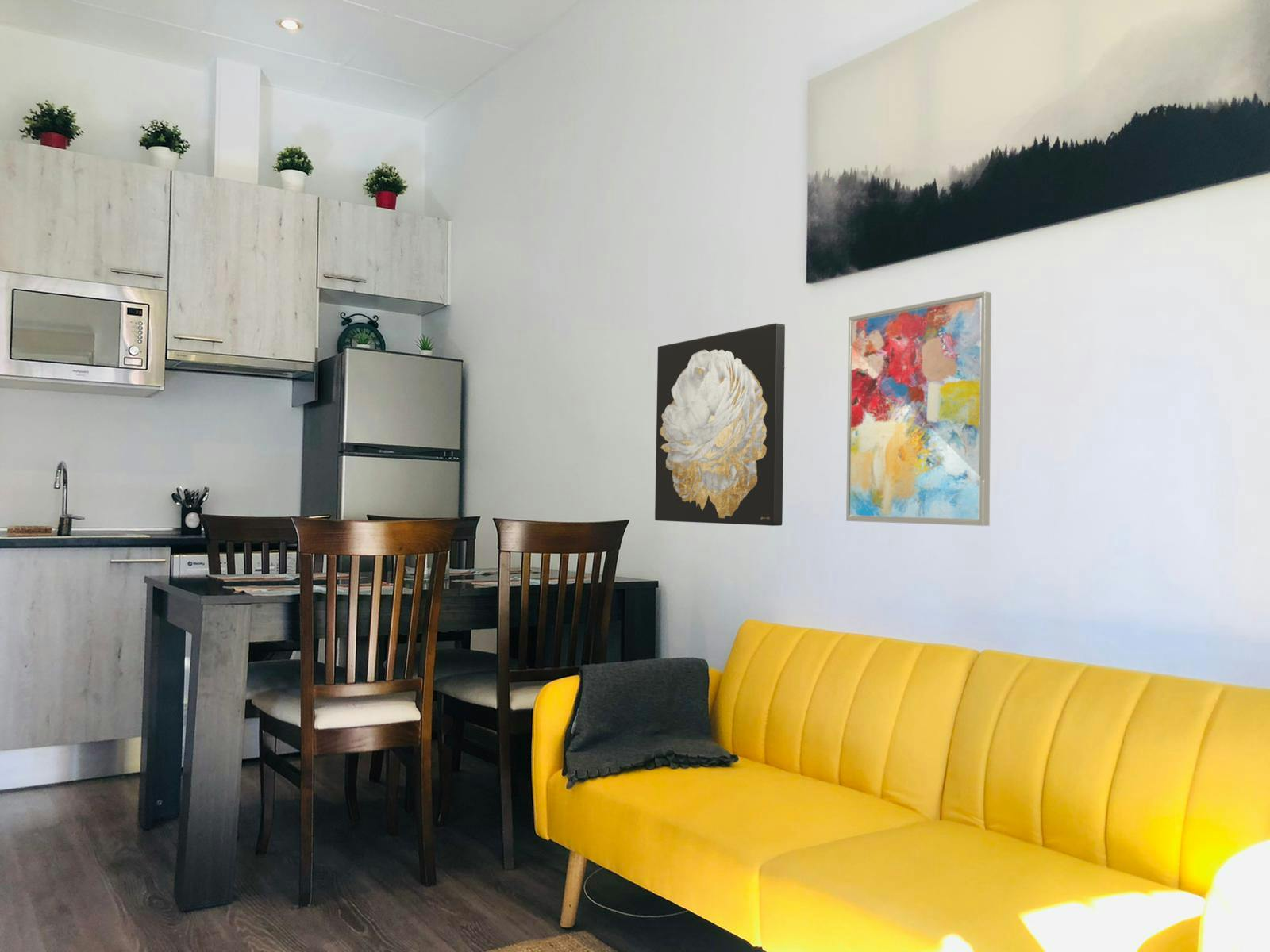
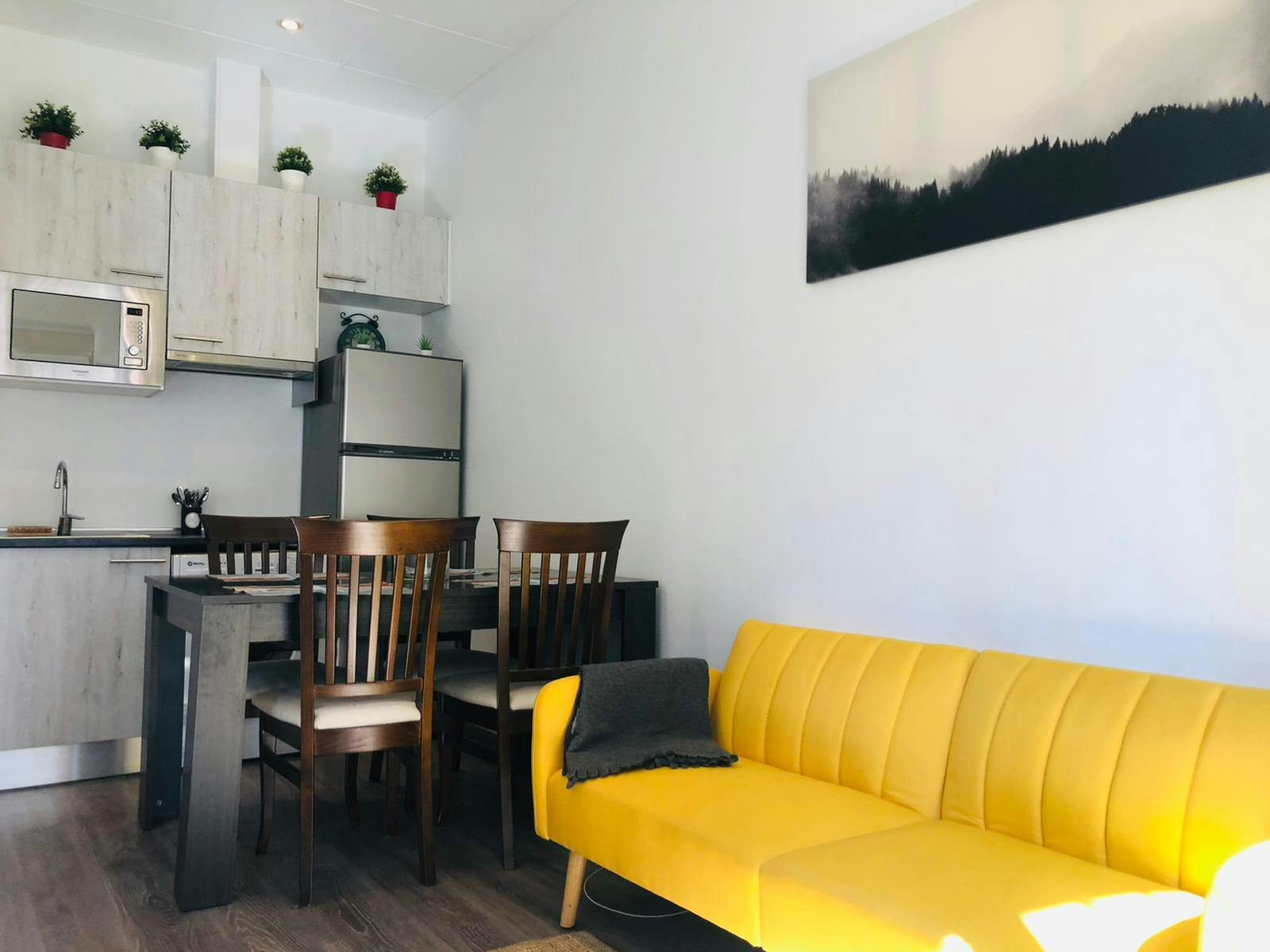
- wall art (715, 429)
- wall art (914, 414)
